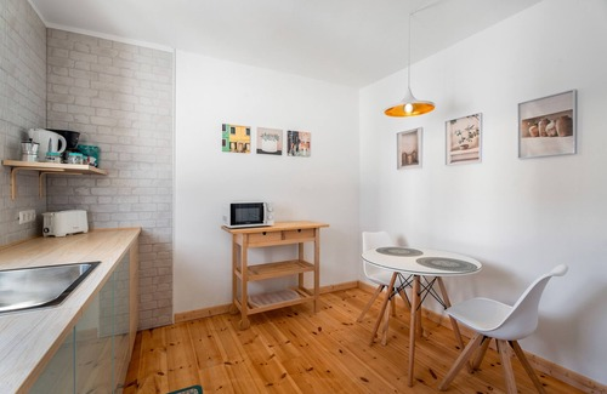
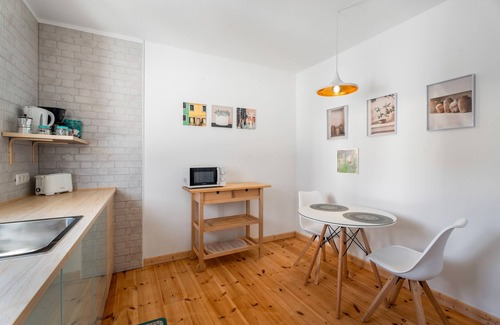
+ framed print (347, 161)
